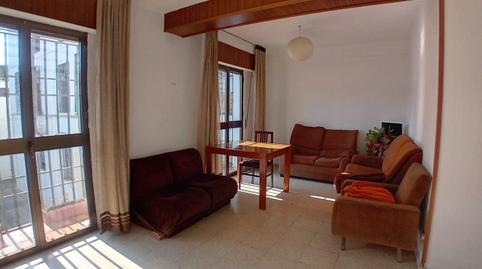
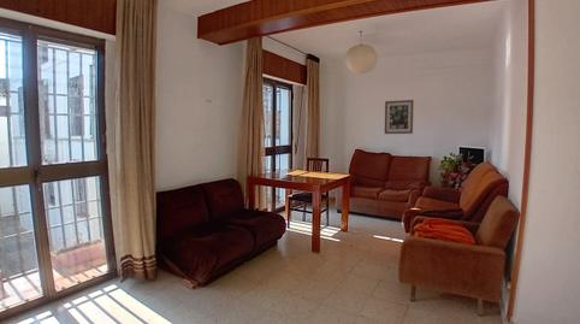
+ wall art (398, 117)
